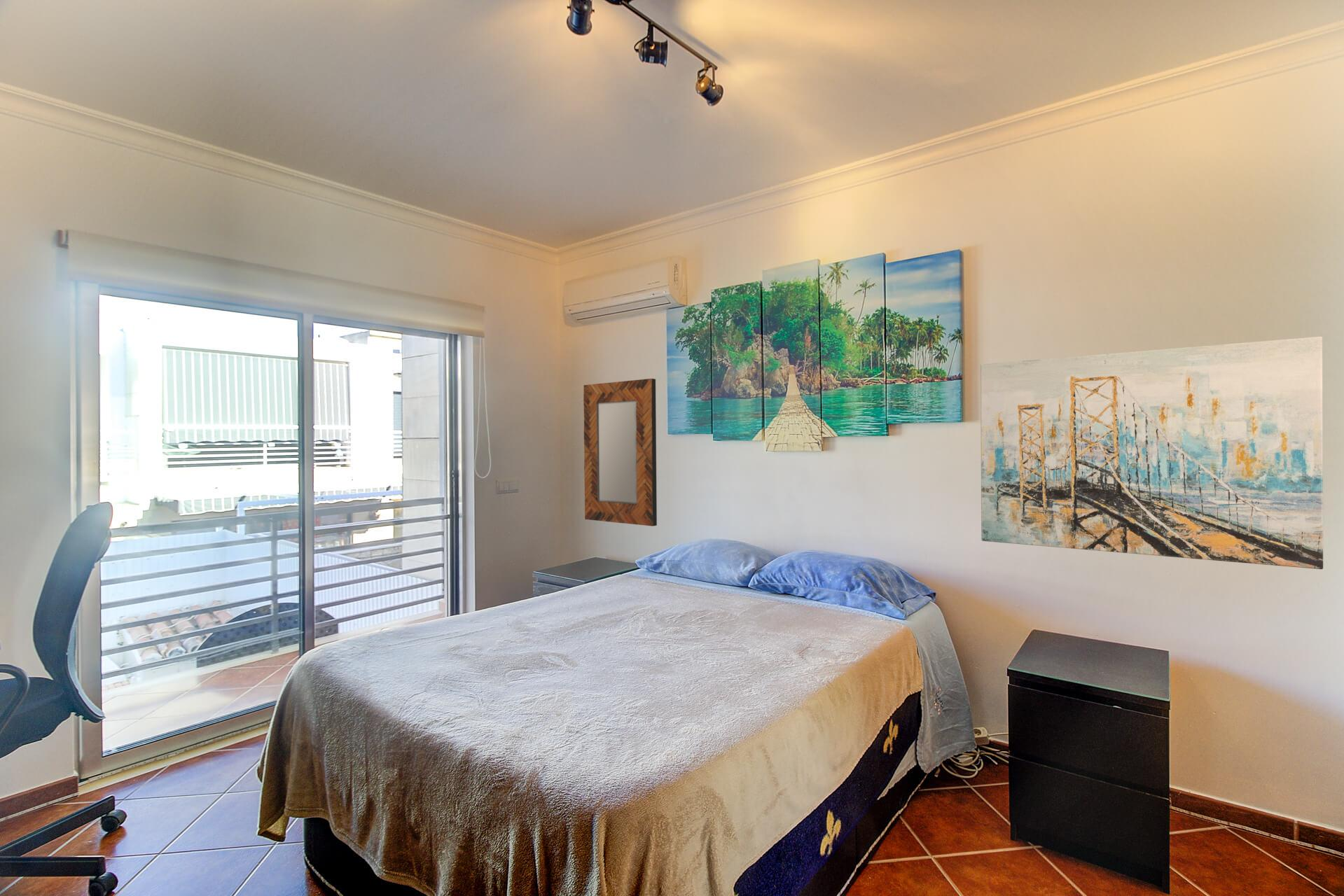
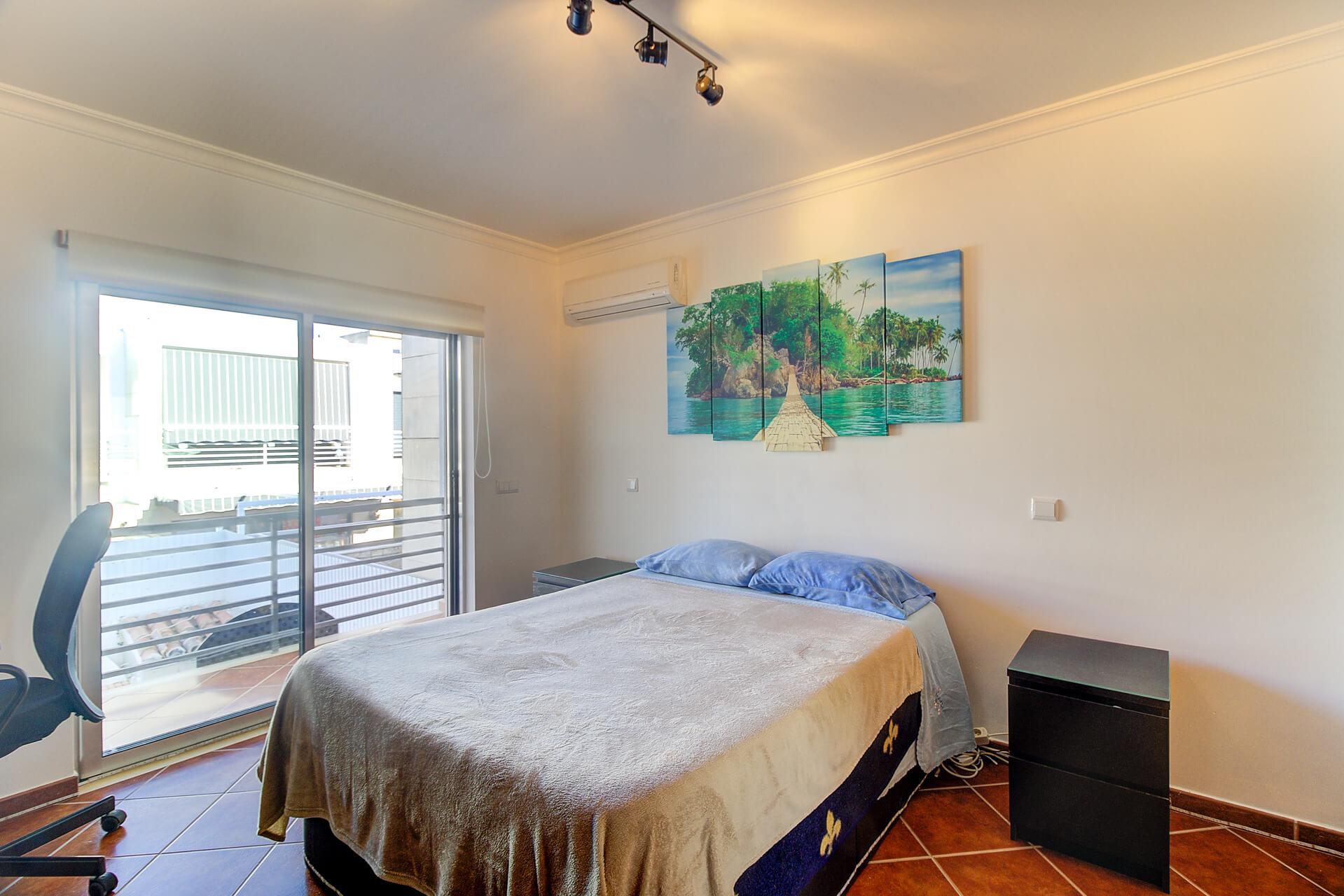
- home mirror (618, 452)
- wall art (1128, 452)
